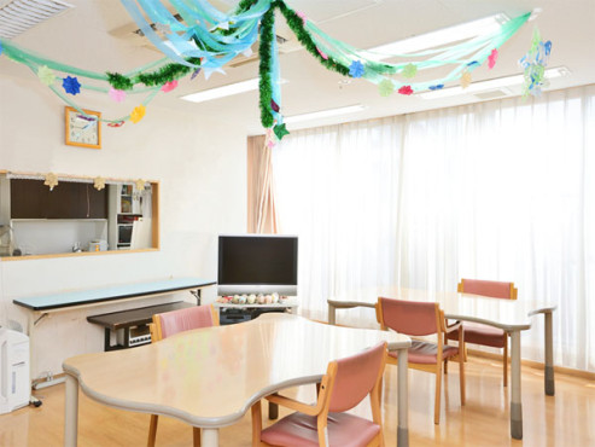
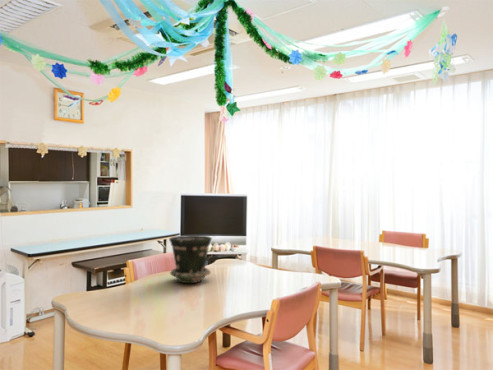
+ flower pot (190, 259)
